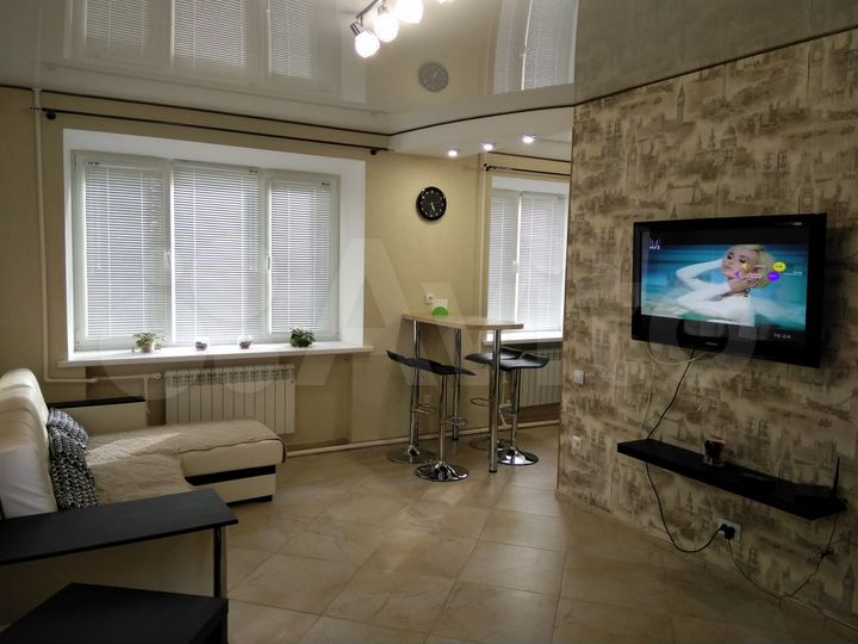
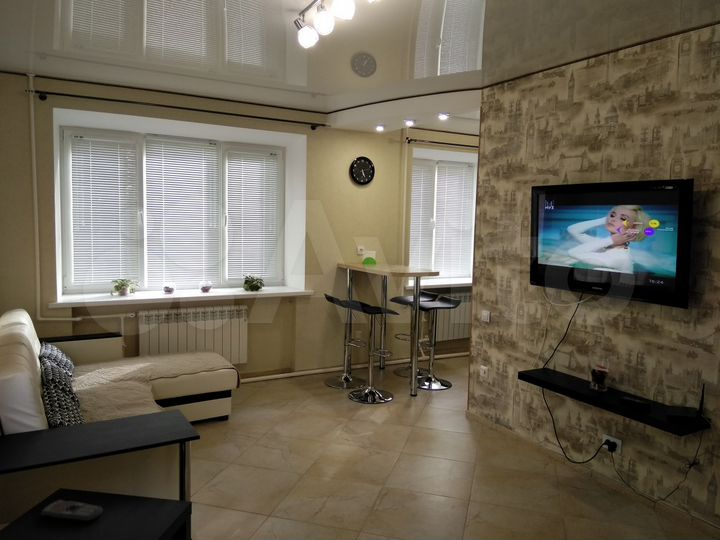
+ remote control (73, 511)
